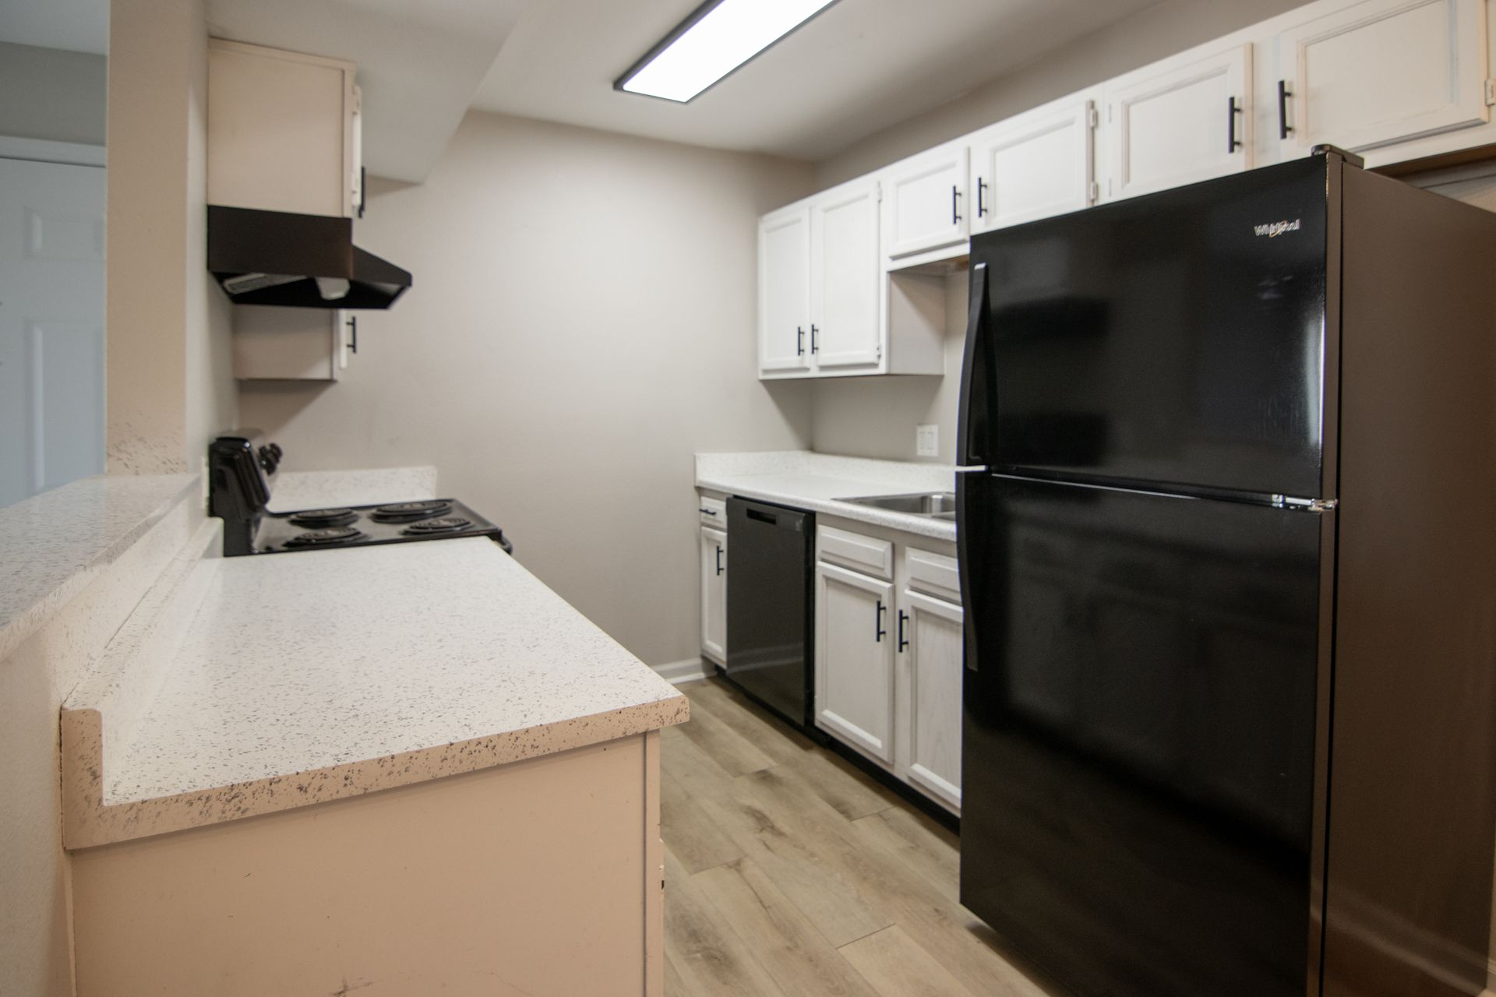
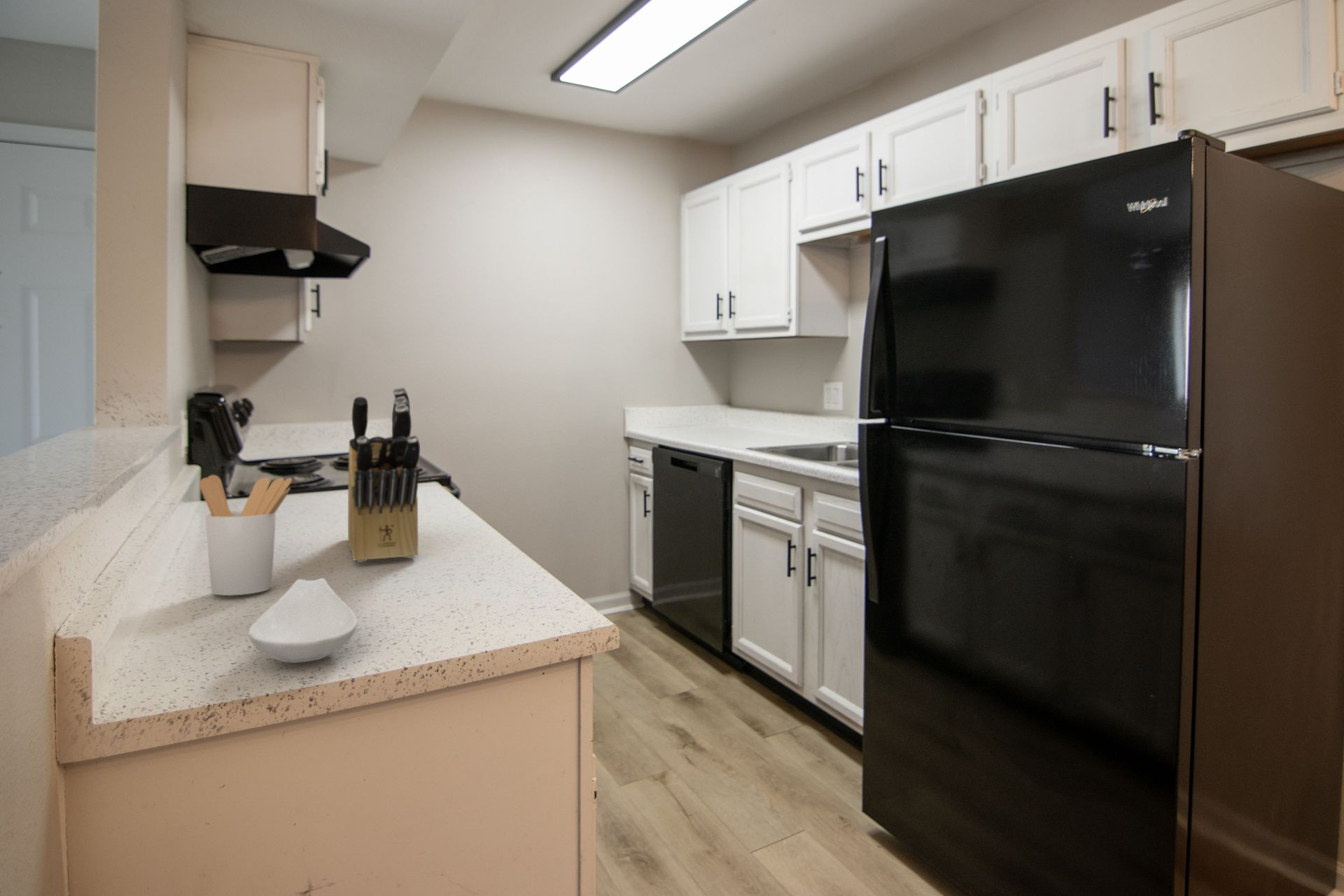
+ utensil holder (252, 531)
+ spoon rest (307, 615)
+ knife block (382, 472)
